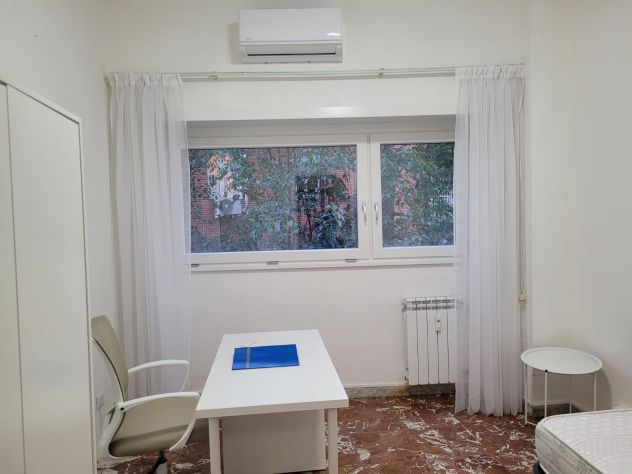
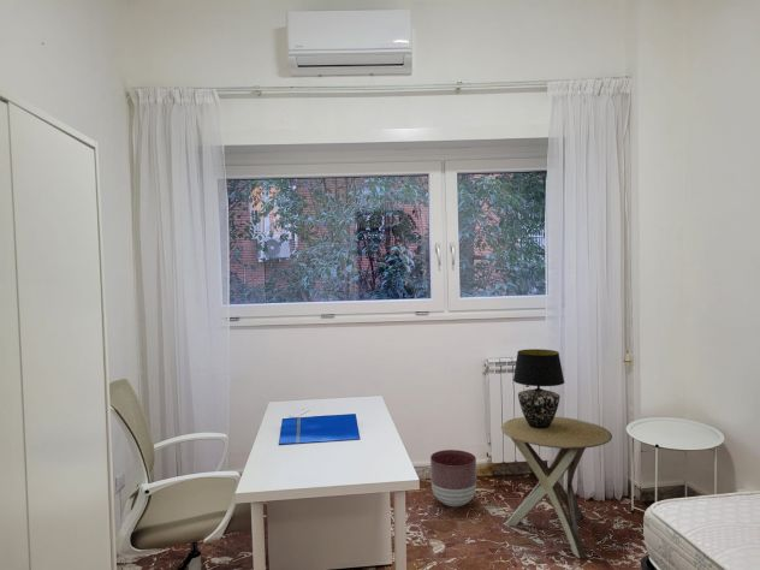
+ planter (453, 480)
+ table lamp (538, 387)
+ side table (554, 480)
